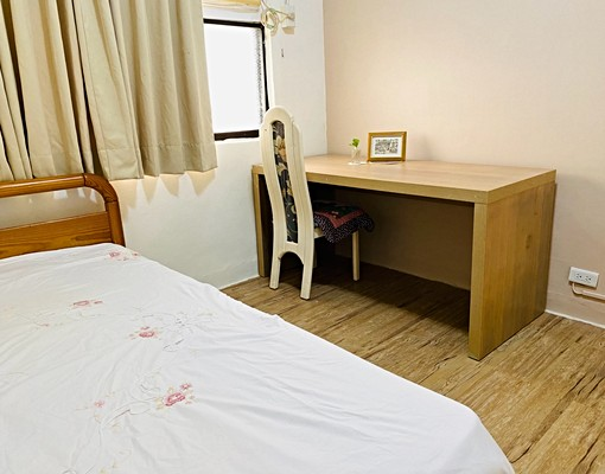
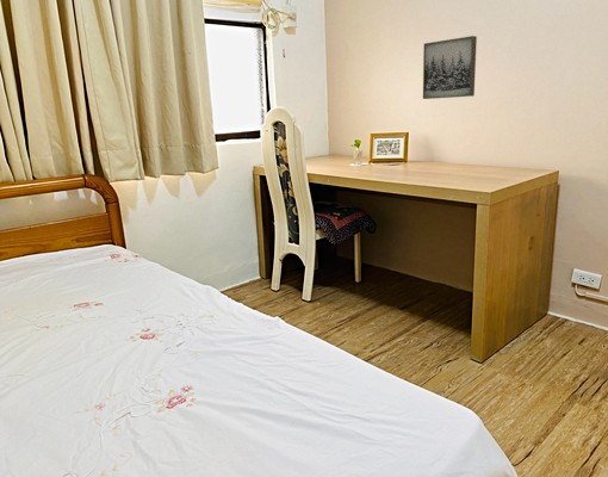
+ wall art (448, 69)
